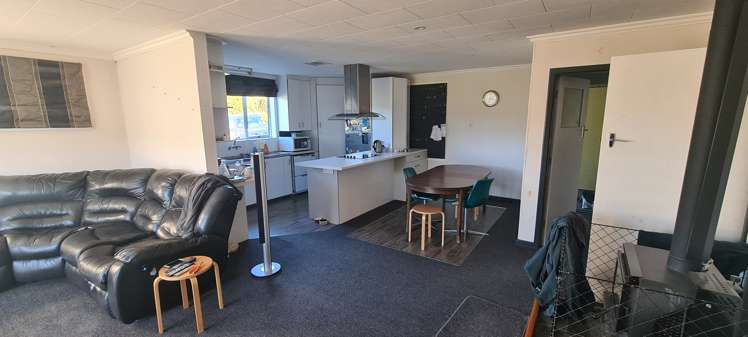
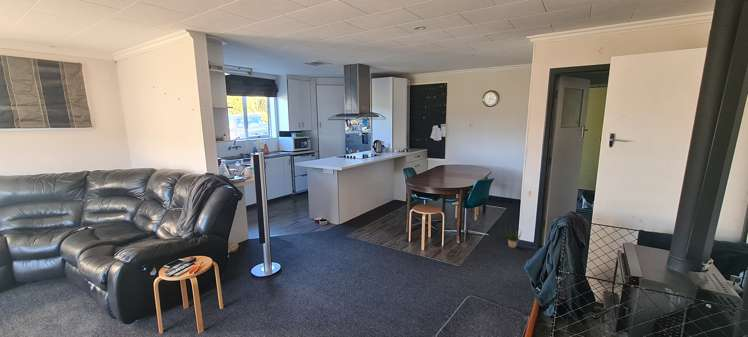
+ potted plant (512, 236)
